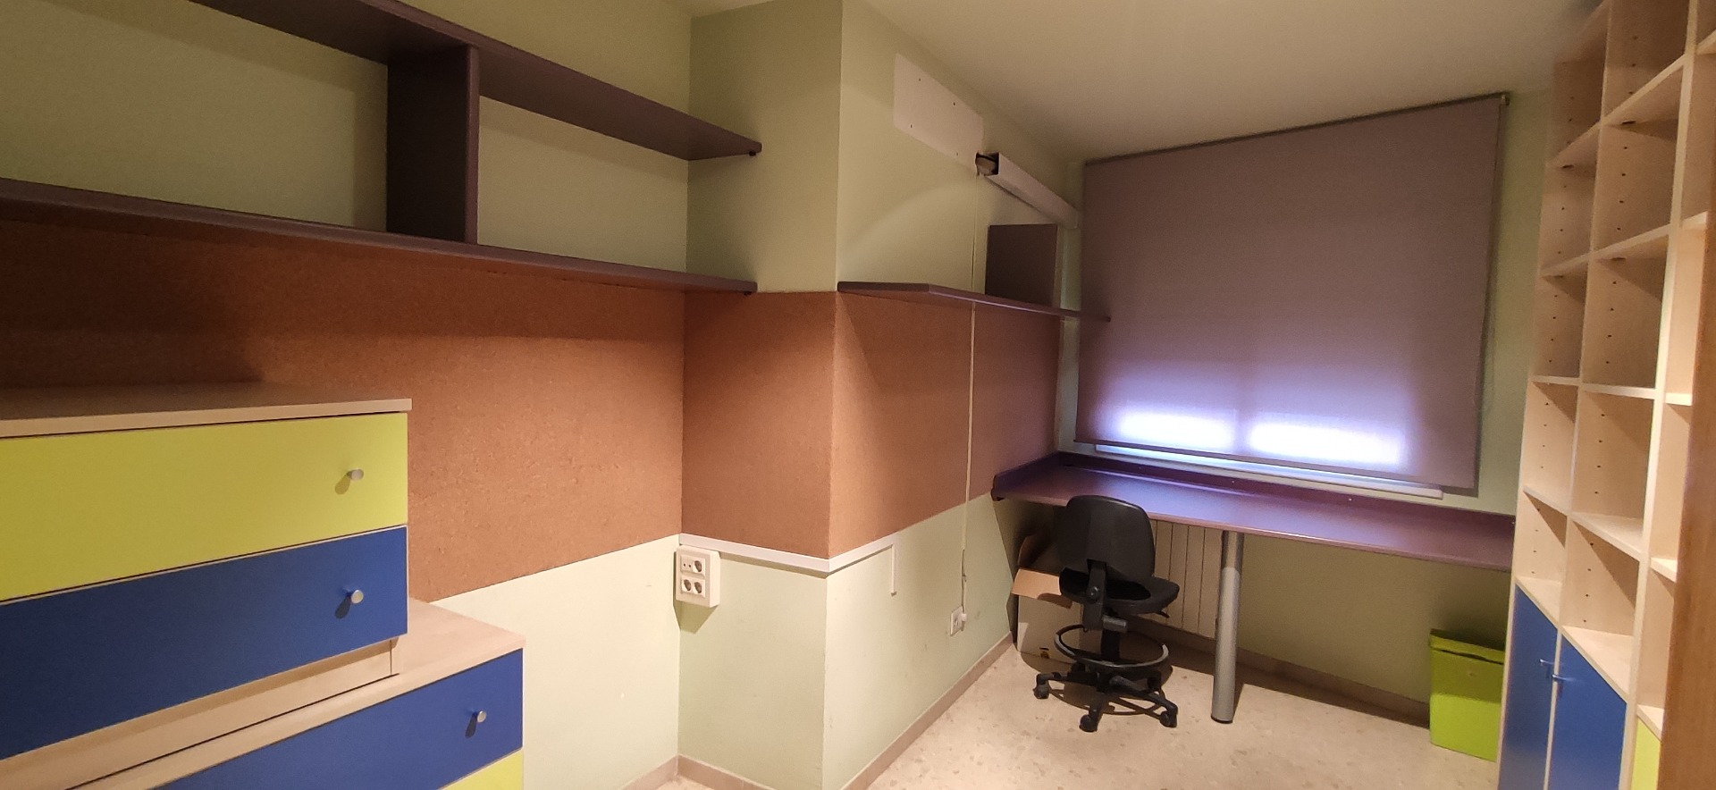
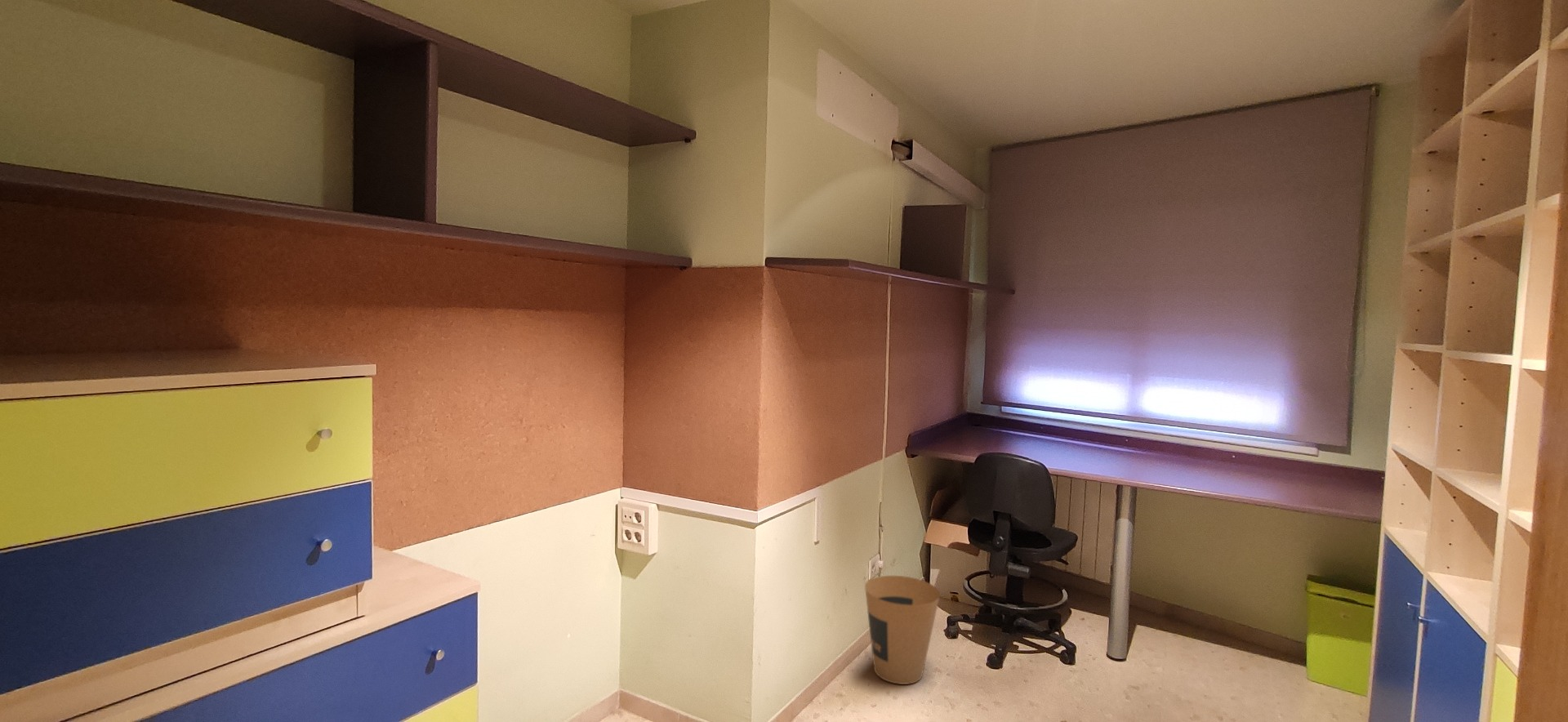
+ trash can (900, 631)
